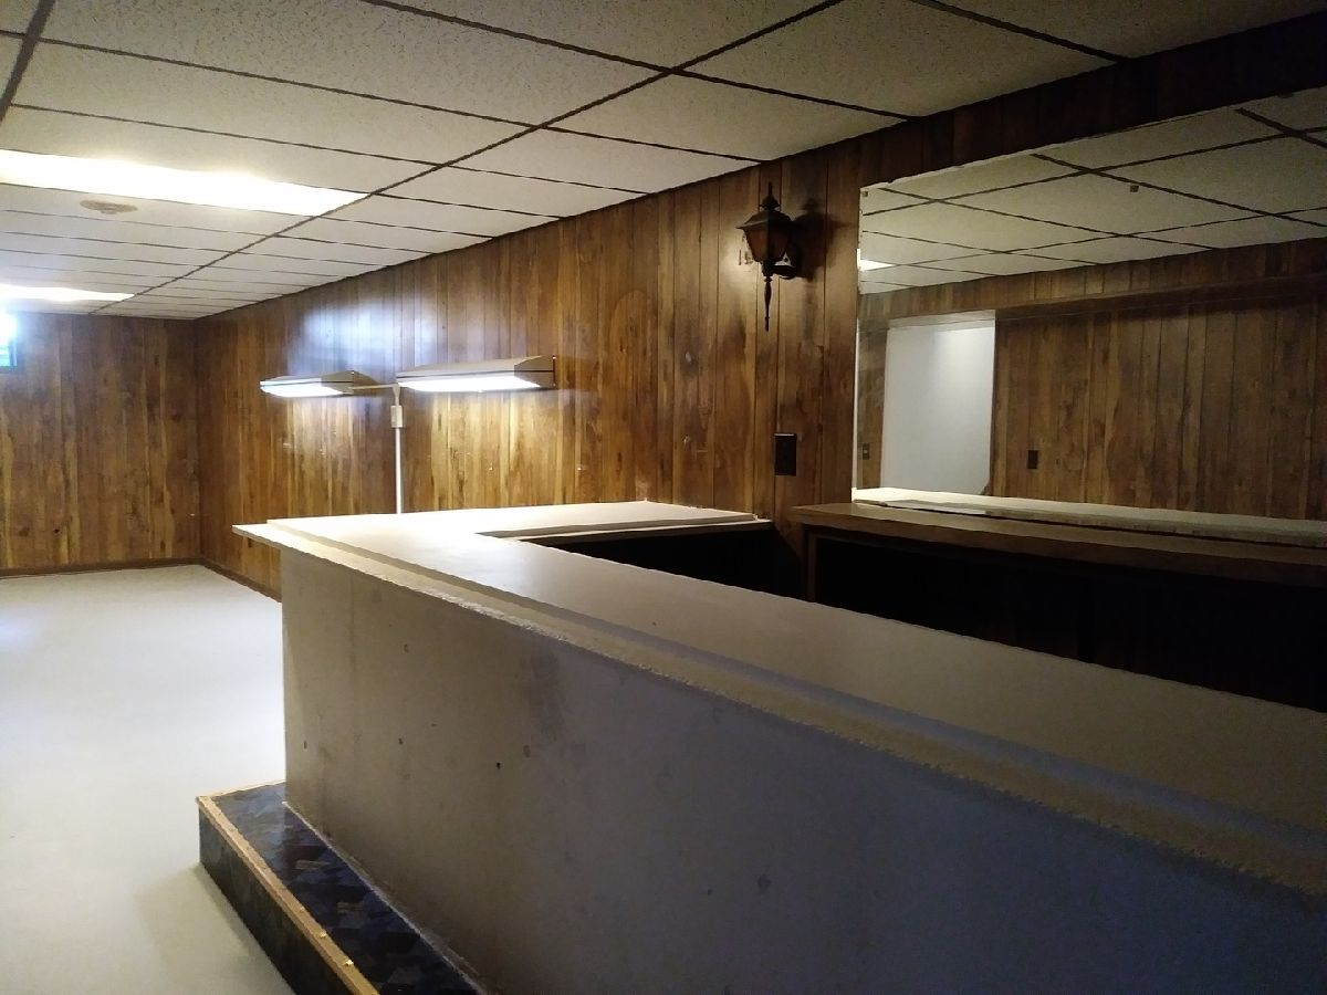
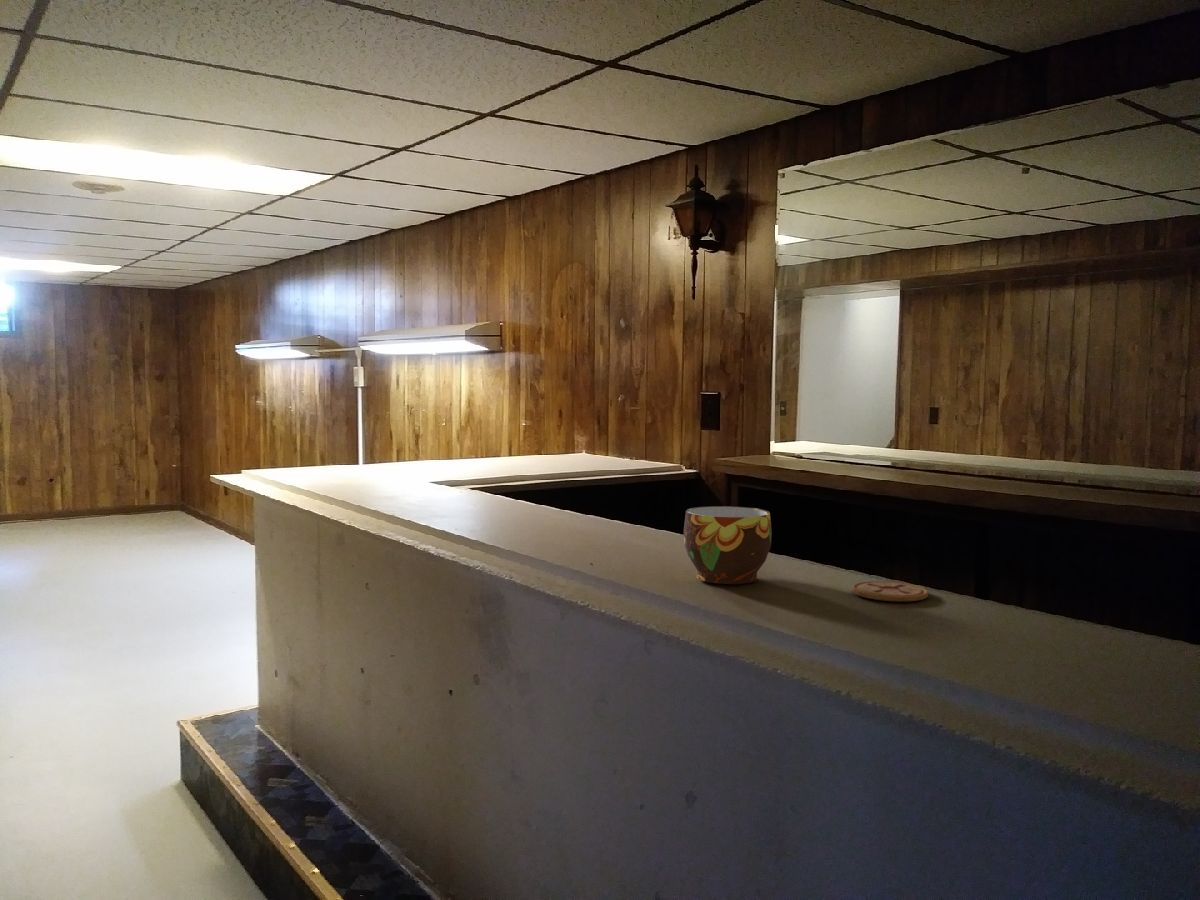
+ cup (725, 544)
+ coaster (889, 590)
